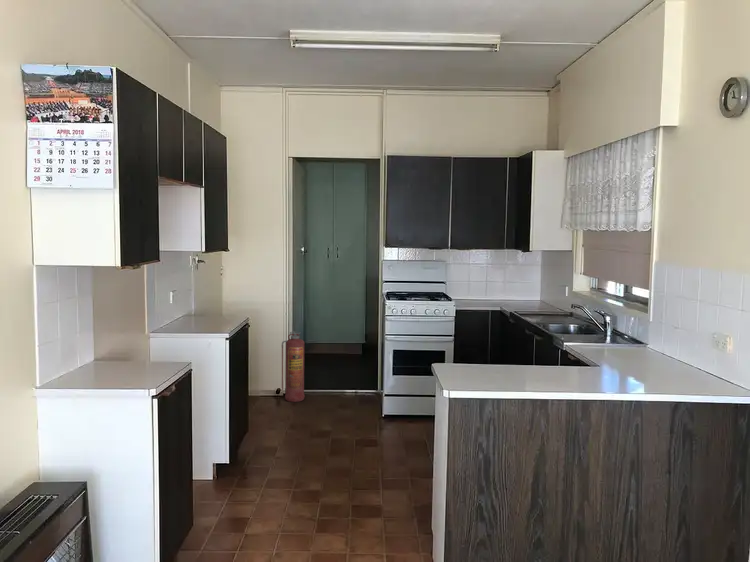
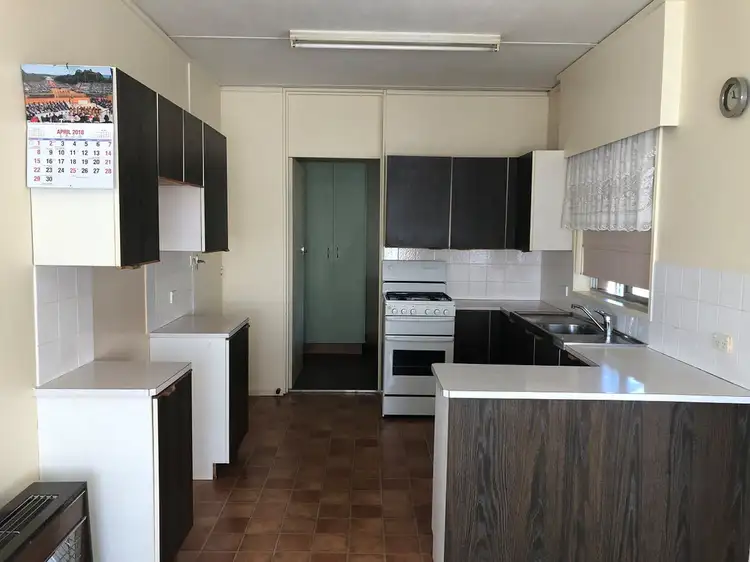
- fire extinguisher (293, 365)
